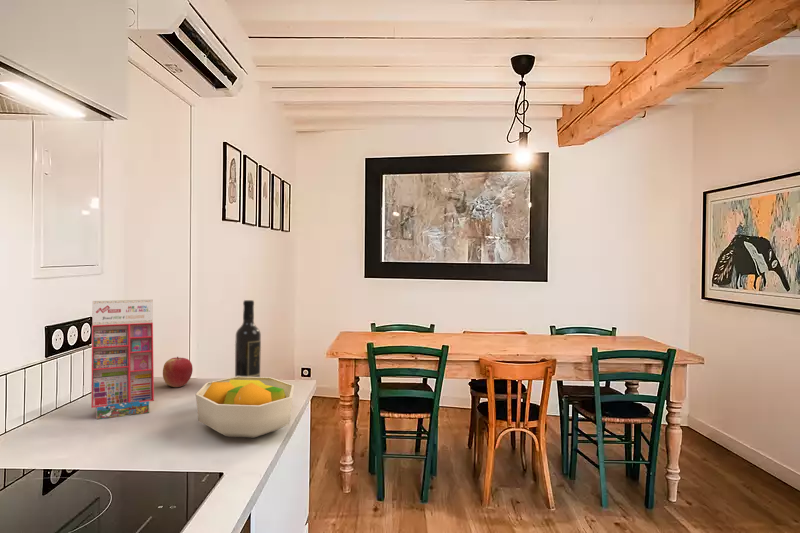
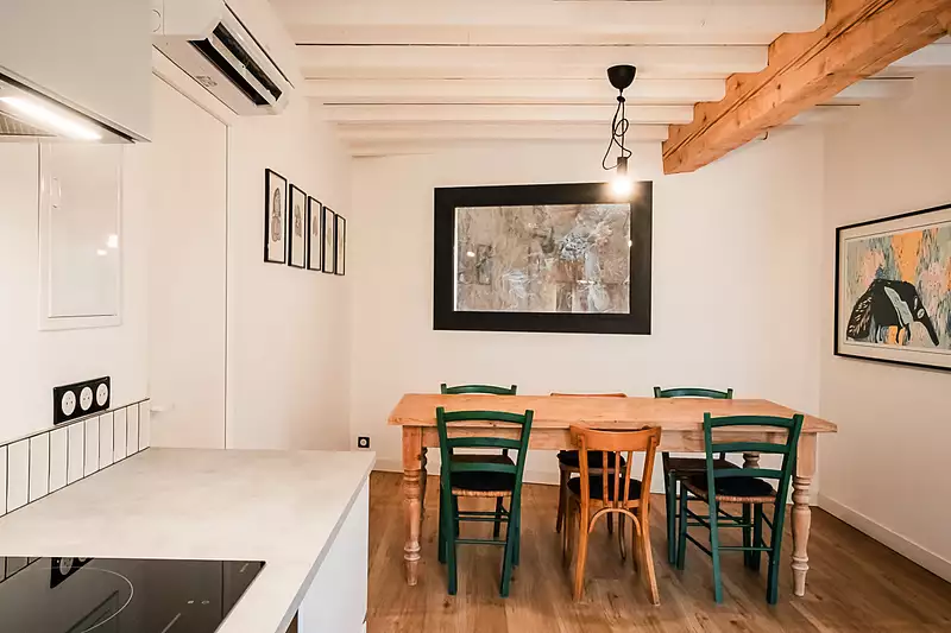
- gift box (123, 356)
- wine bottle (248, 345)
- apple (177, 371)
- fruit bowl (246, 398)
